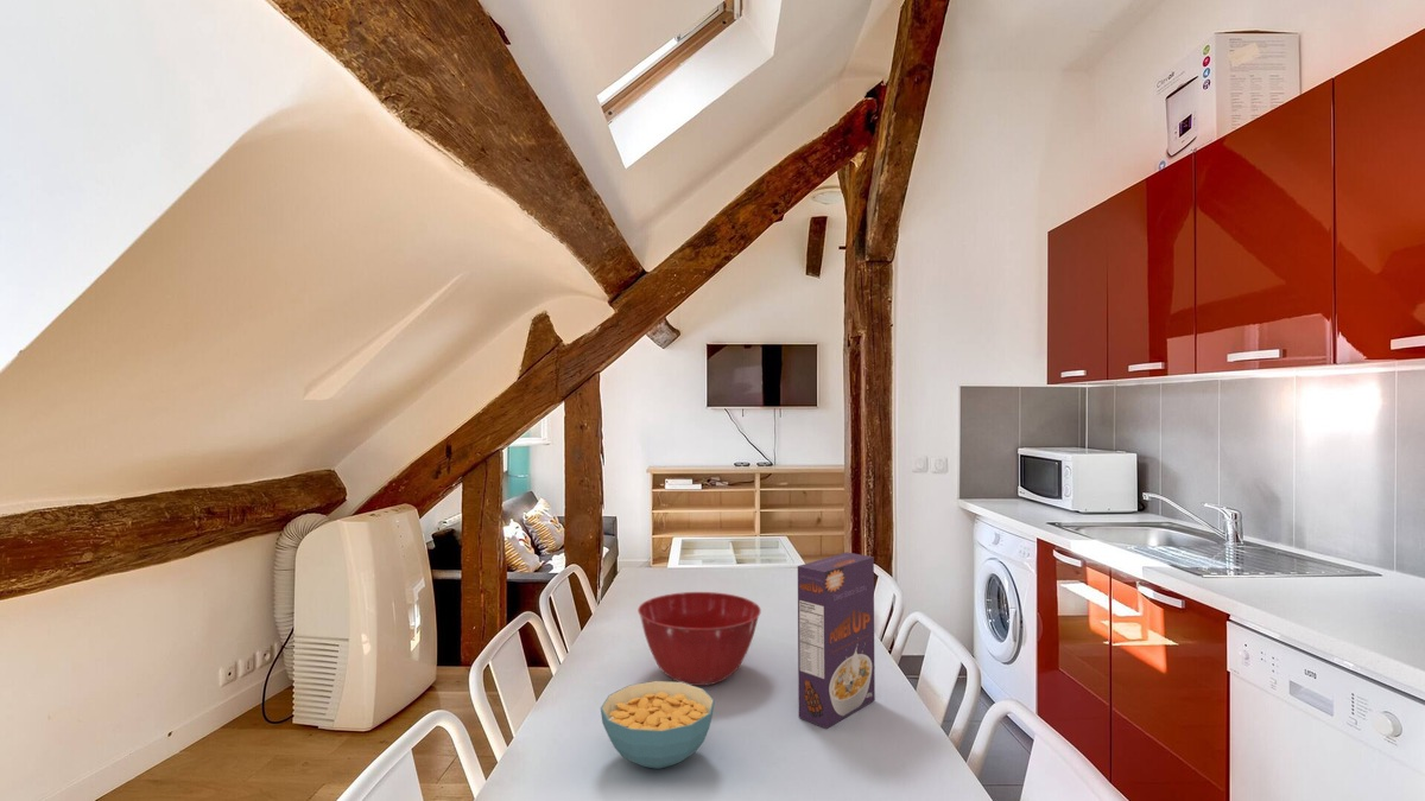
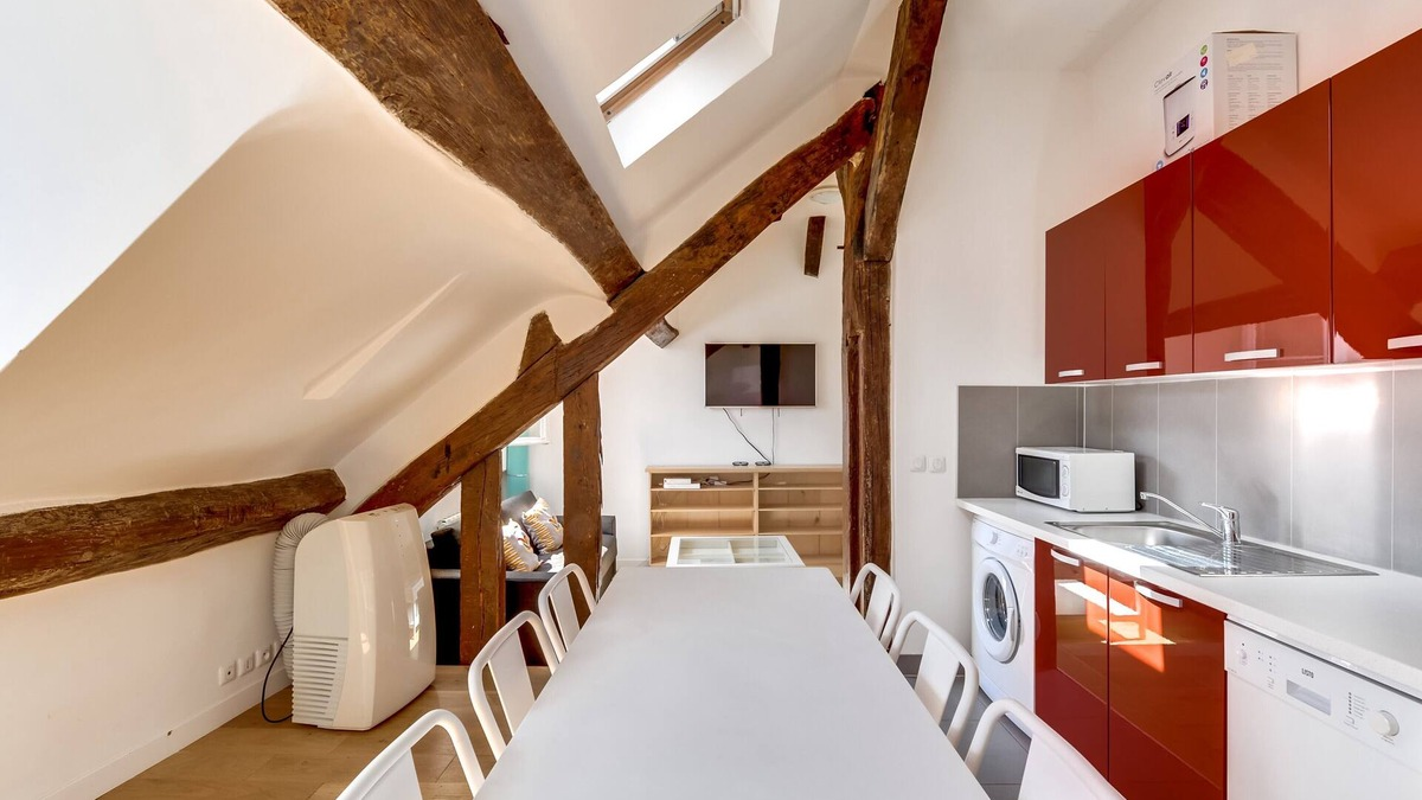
- cereal bowl (658, 731)
- mixing bowl (699, 640)
- cereal box (837, 635)
